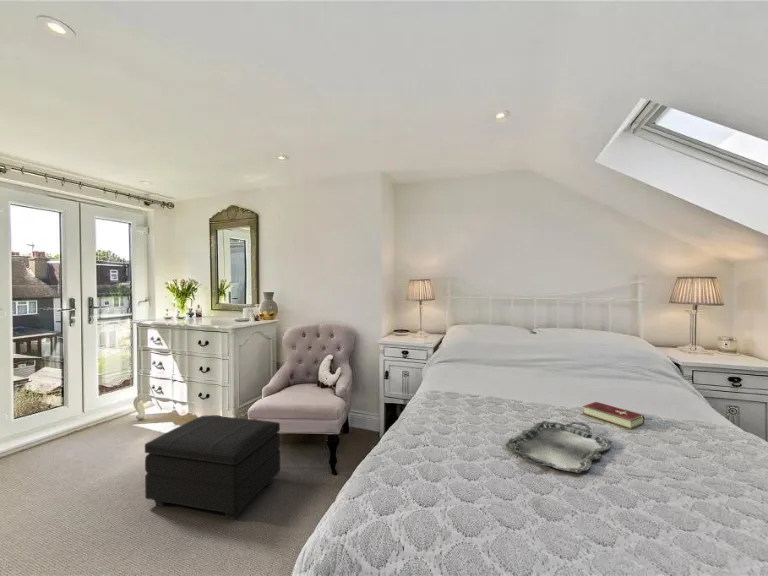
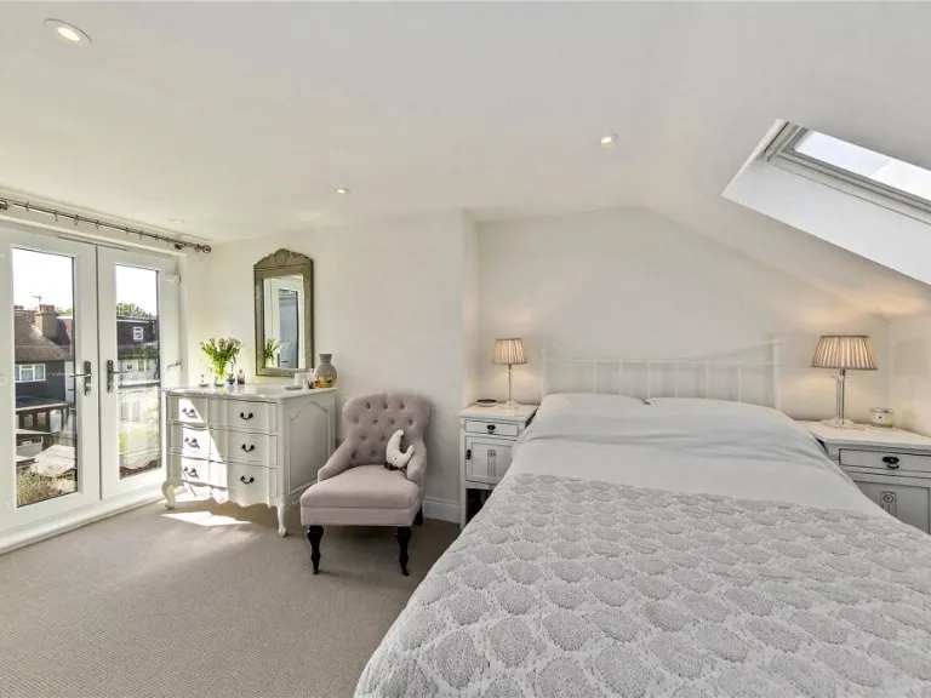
- serving tray (558, 443)
- hardcover book (612, 414)
- footstool (216, 460)
